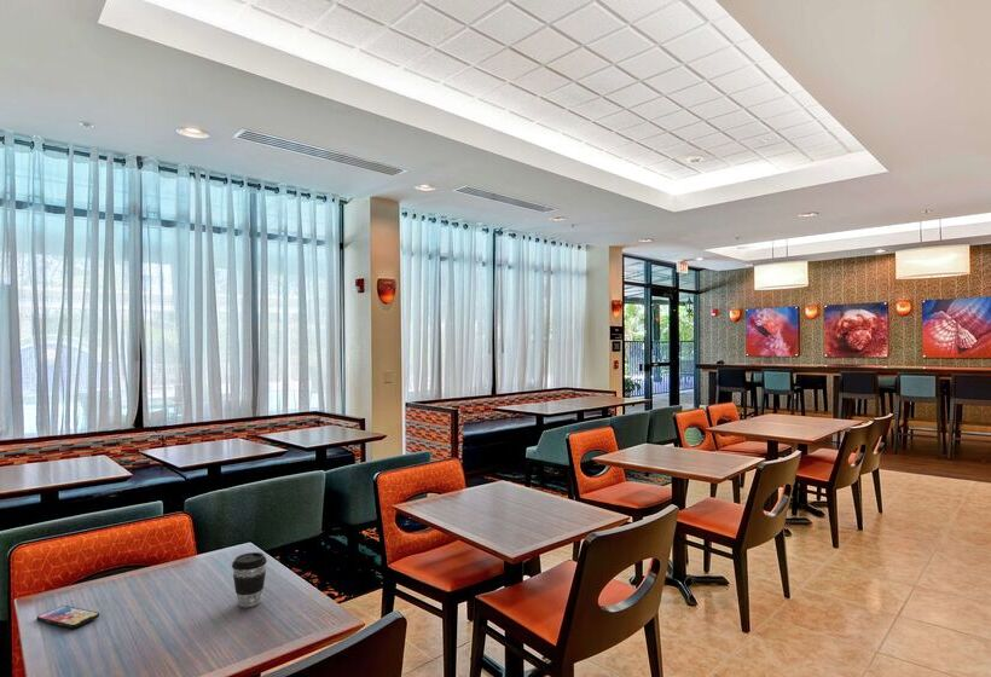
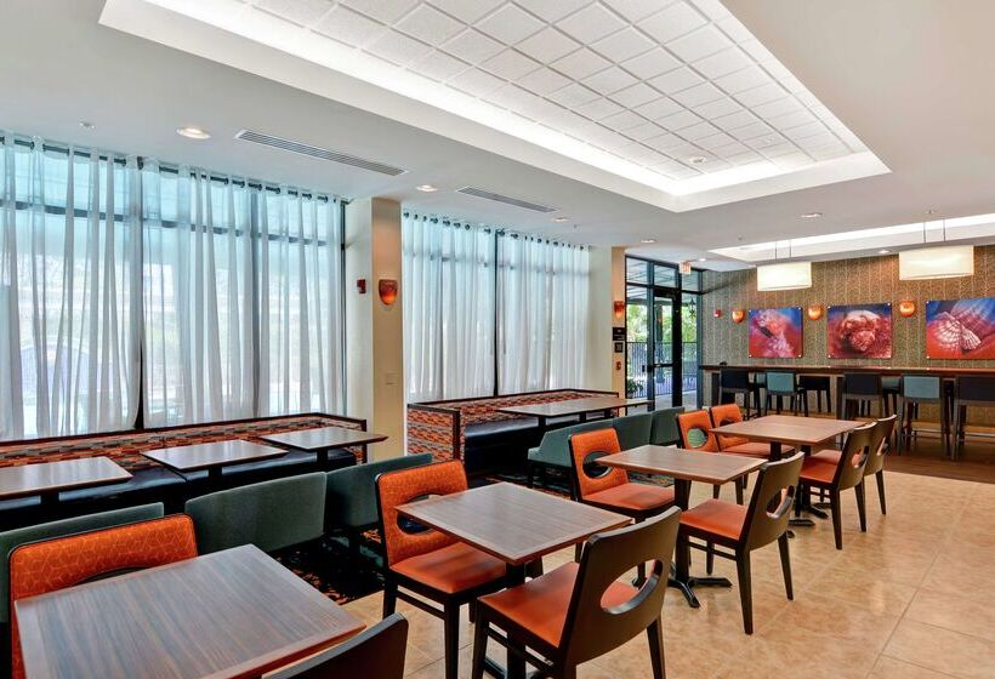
- smartphone (68, 615)
- coffee cup (249, 579)
